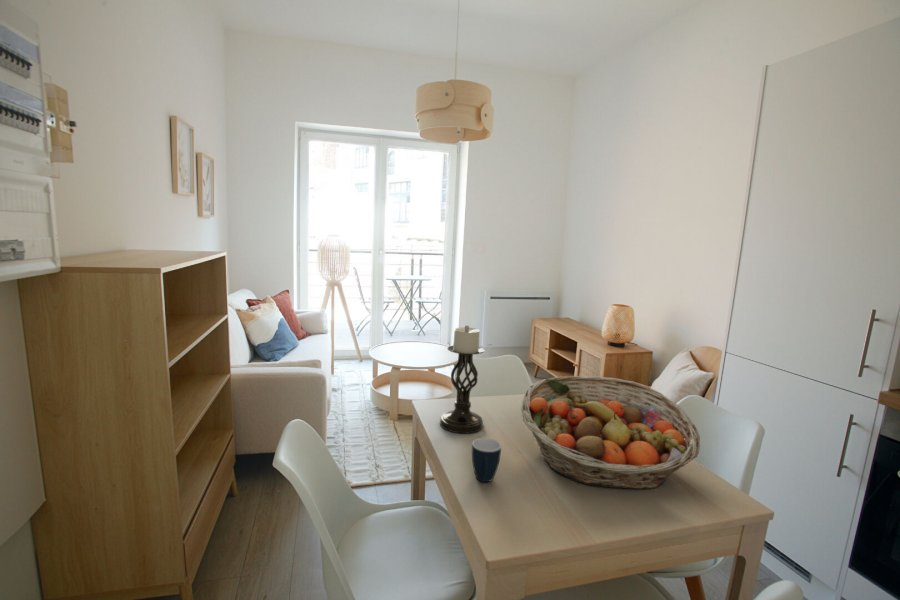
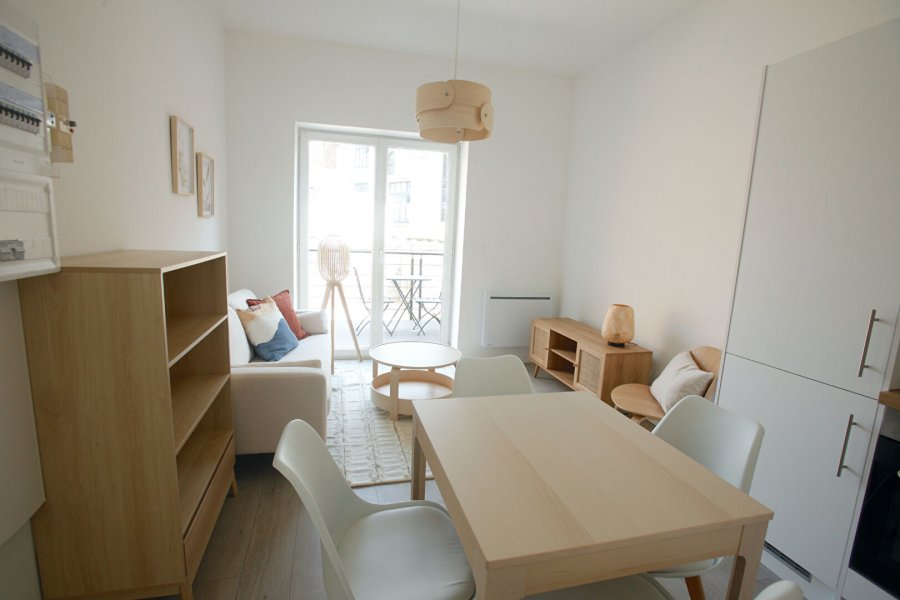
- candle holder (465, 374)
- mug (485, 464)
- fruit basket (604, 428)
